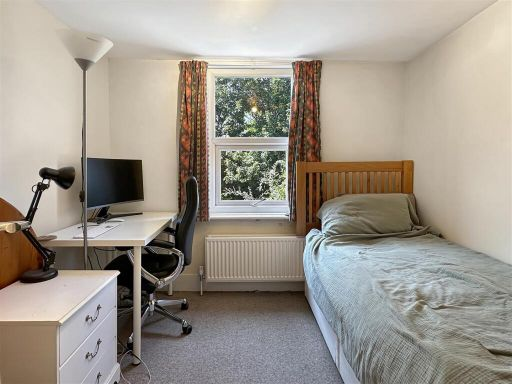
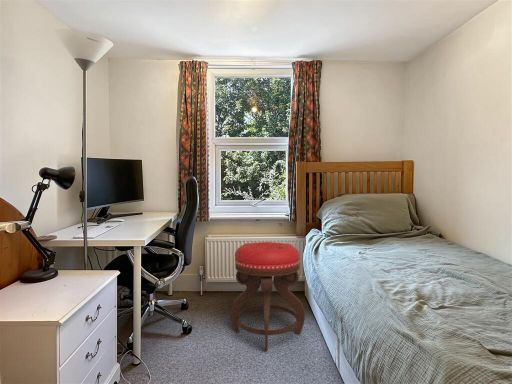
+ stool (267, 288)
